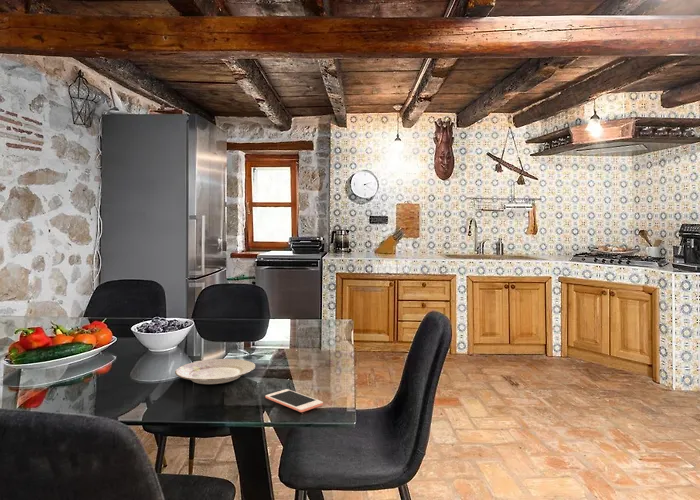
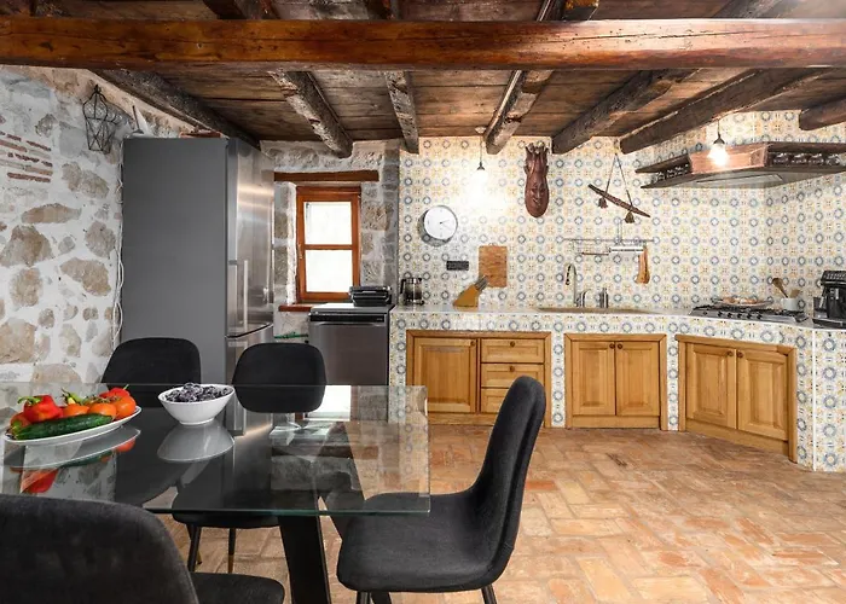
- cell phone (293, 399)
- plate (216, 372)
